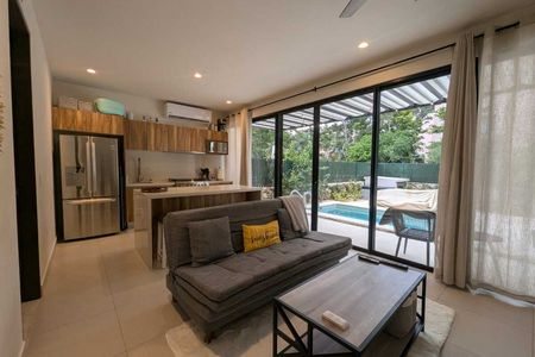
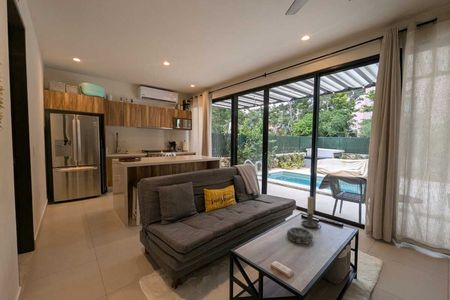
+ decorative bowl (299, 235)
+ candle holder (311, 211)
